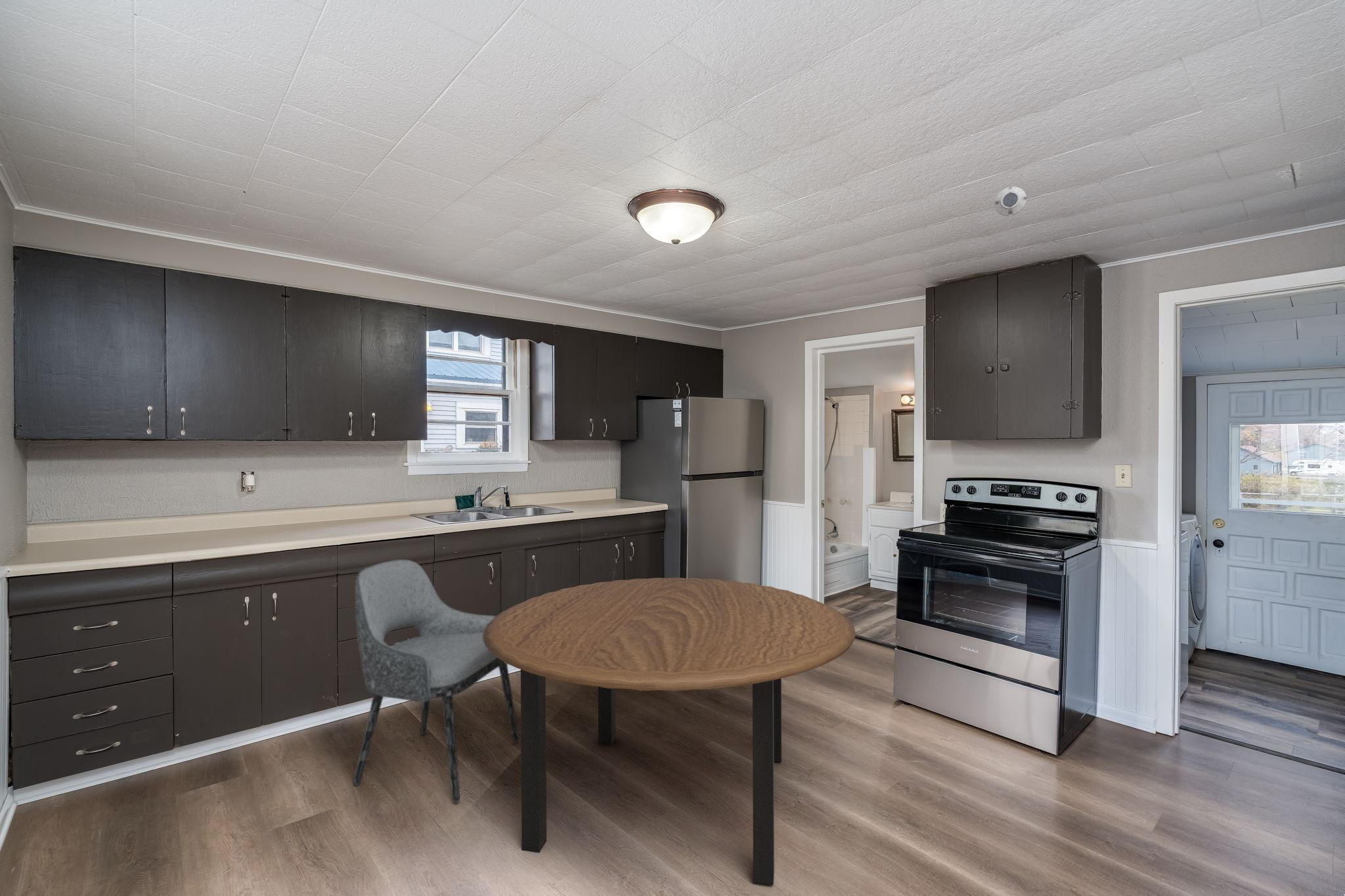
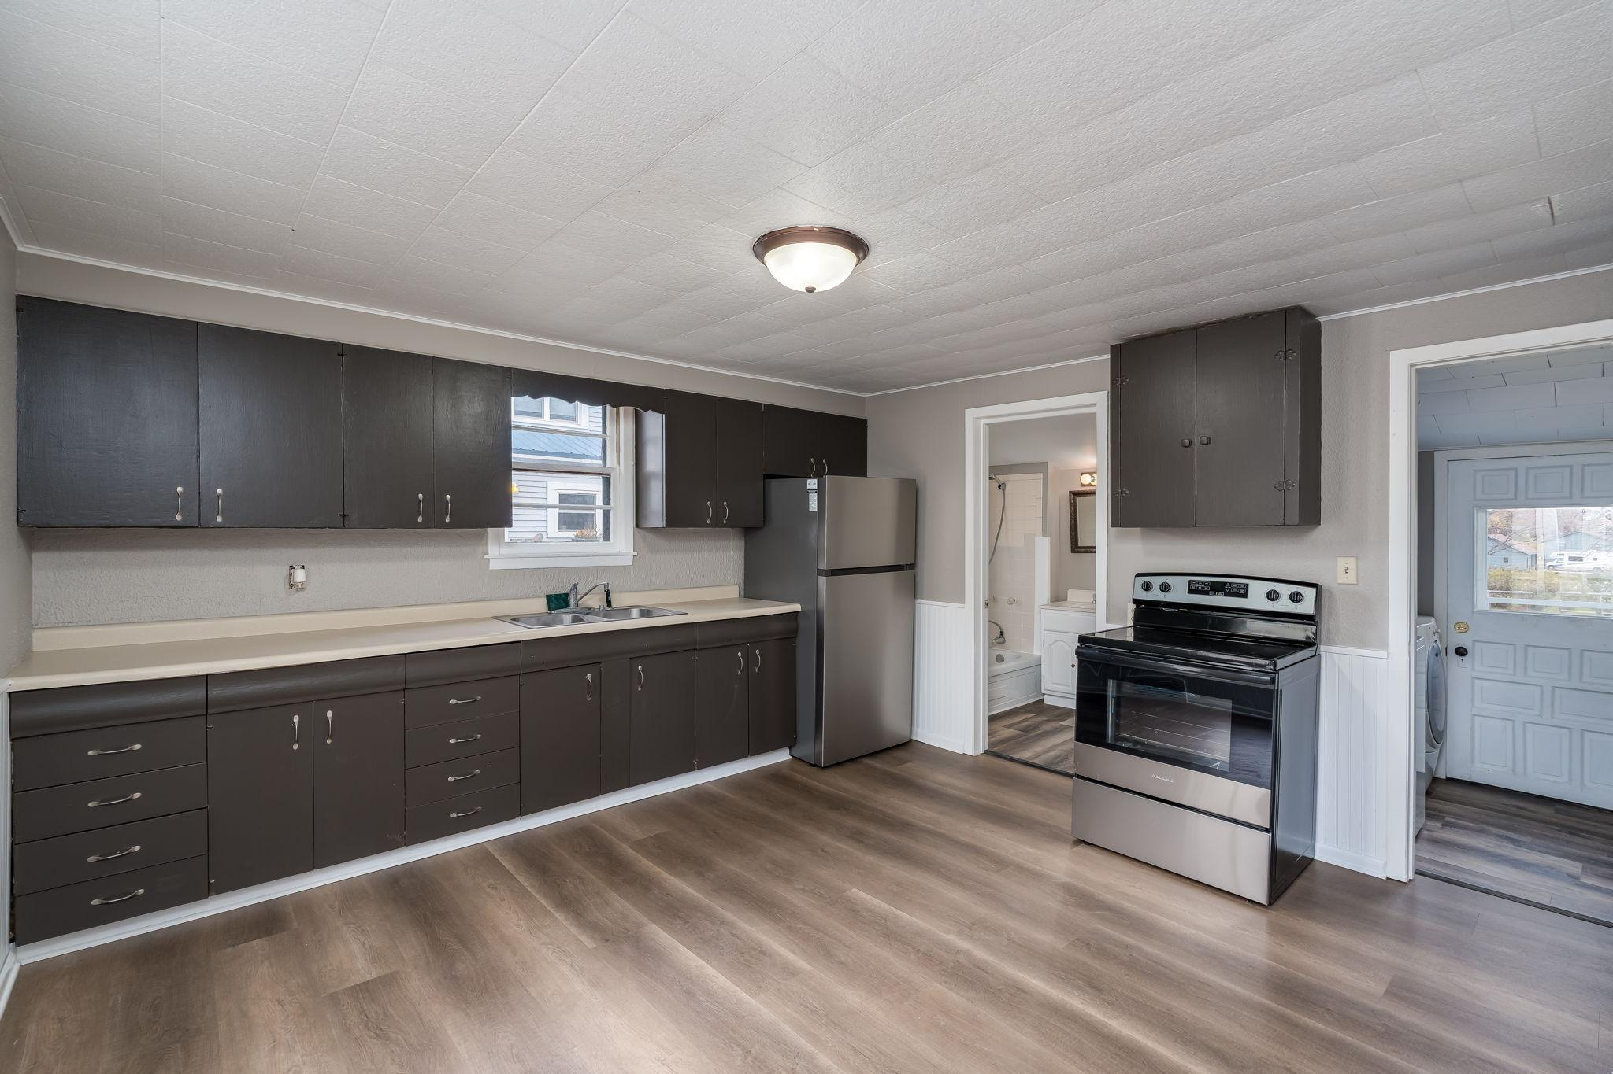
- dining chair (431, 664)
- smoke detector (1010, 200)
- dining table (669, 691)
